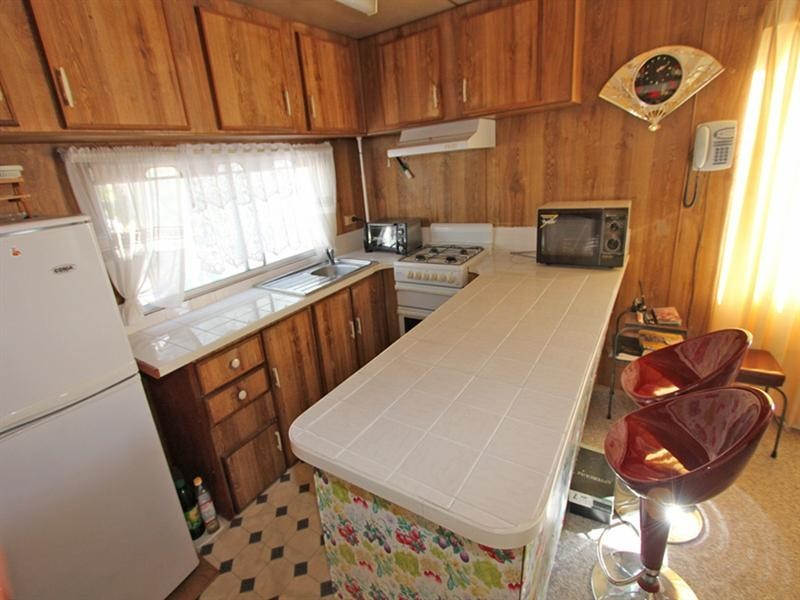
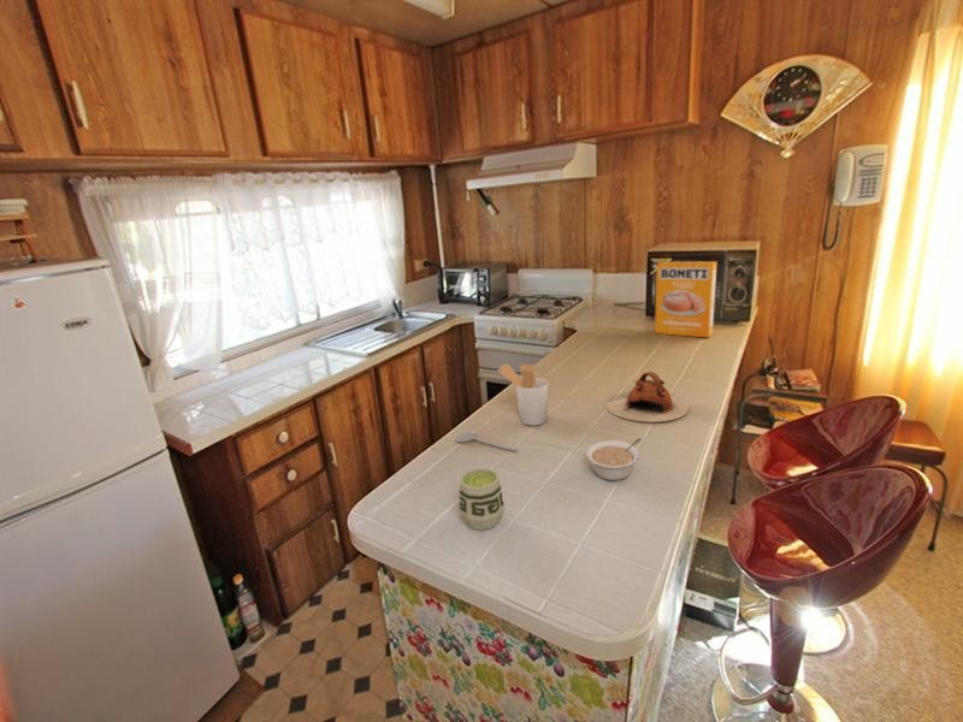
+ cup (480, 498)
+ teapot (645, 389)
+ legume (613, 458)
+ utensil holder (524, 392)
+ cereal box (684, 298)
+ spoon (485, 440)
